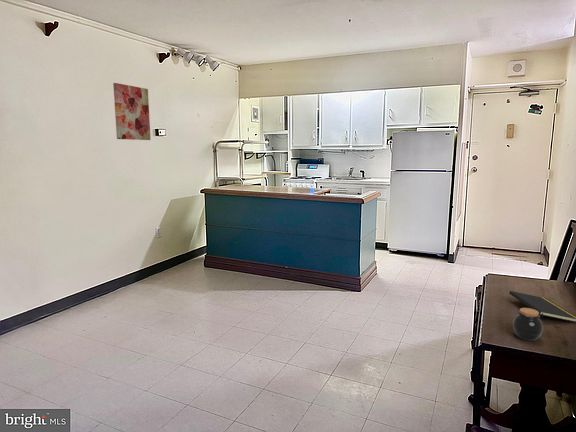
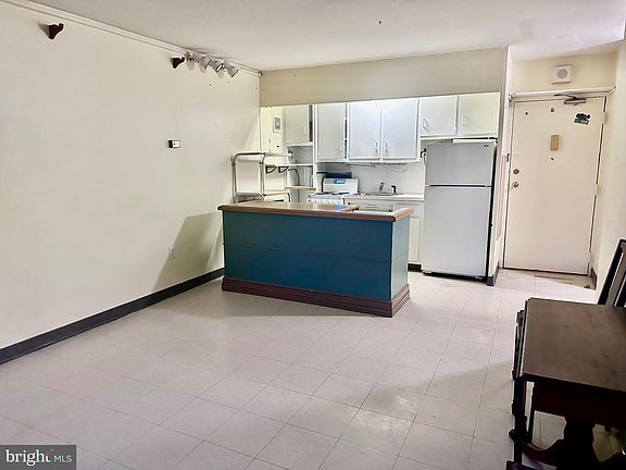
- wall art (132, 113)
- notepad (543, 305)
- jar (527, 324)
